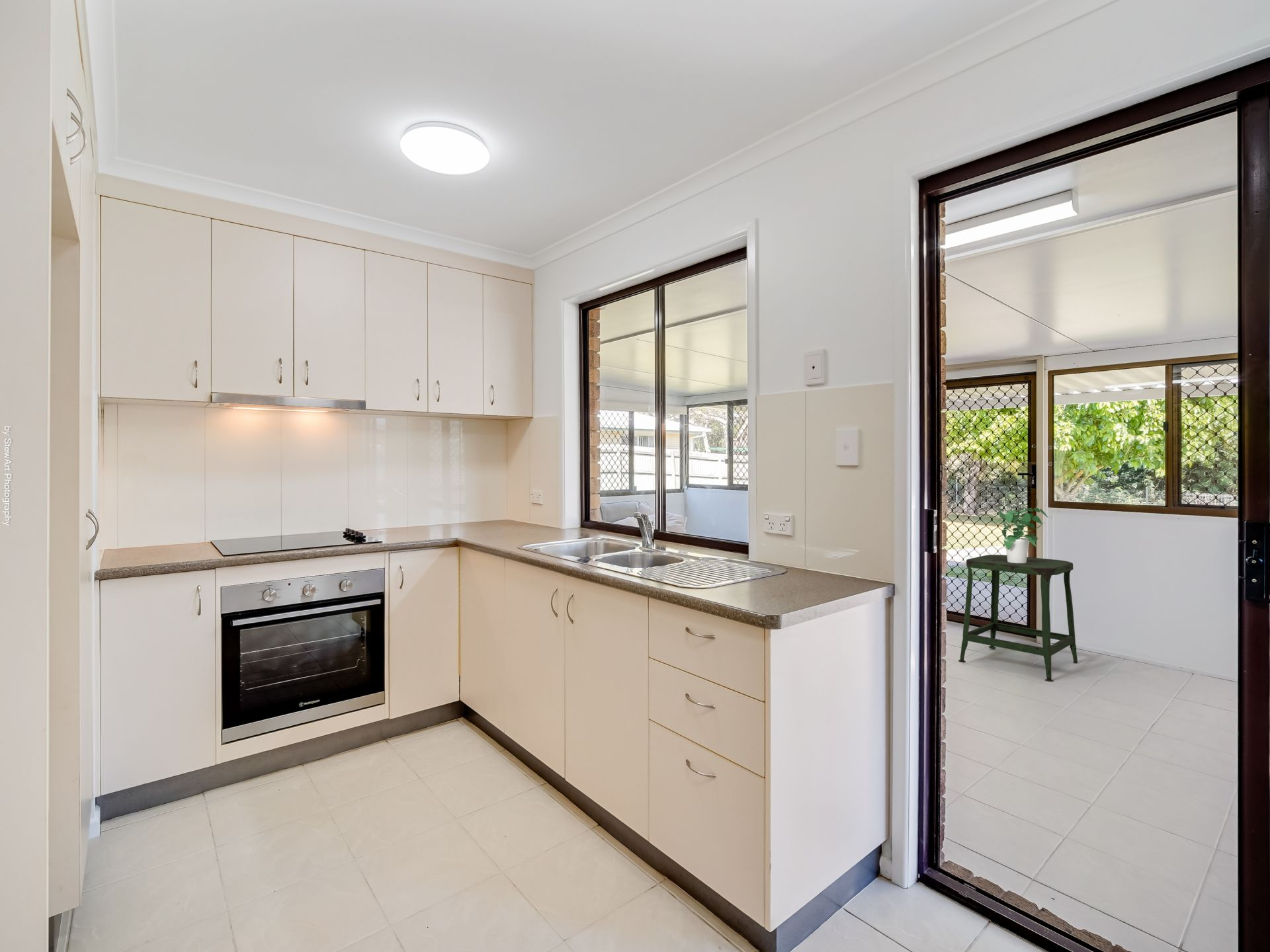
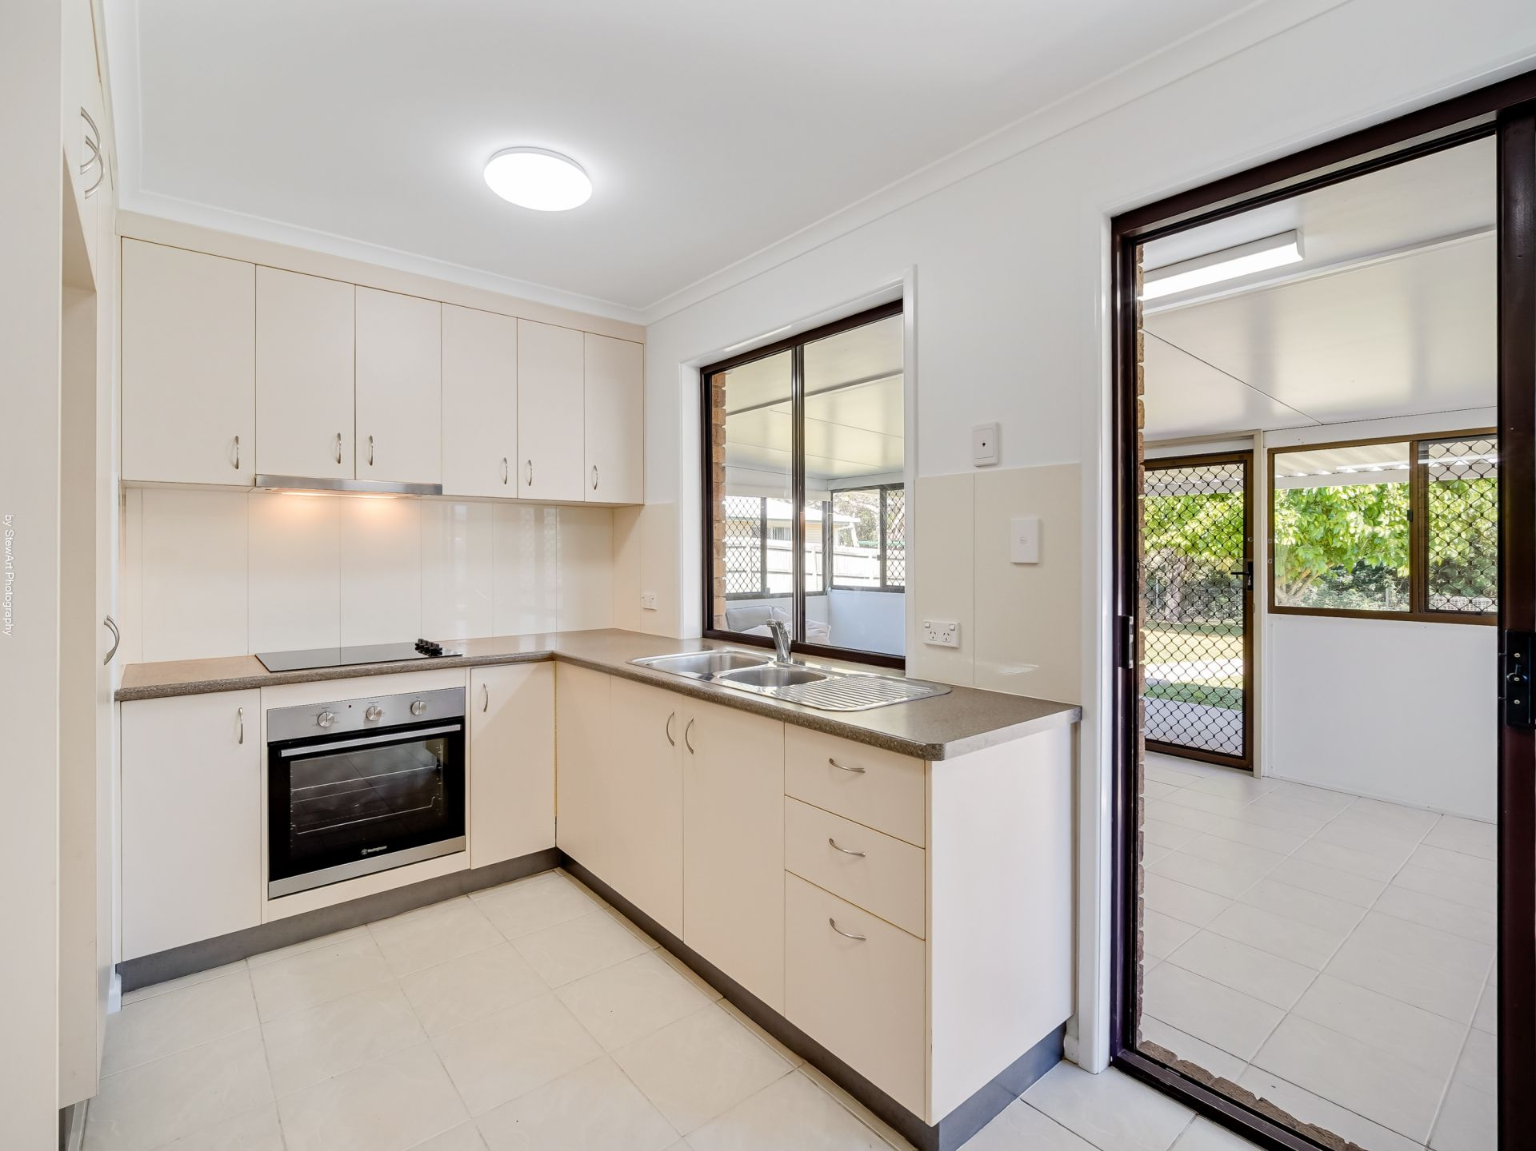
- stool (1017, 626)
- potted plant (1021, 534)
